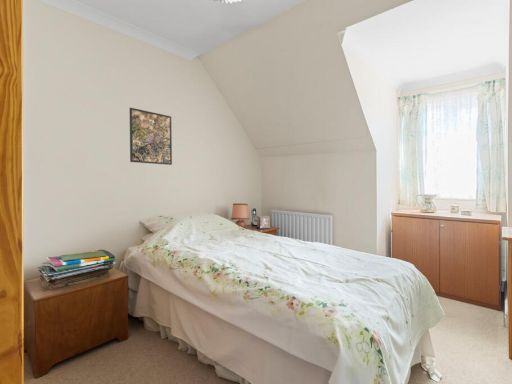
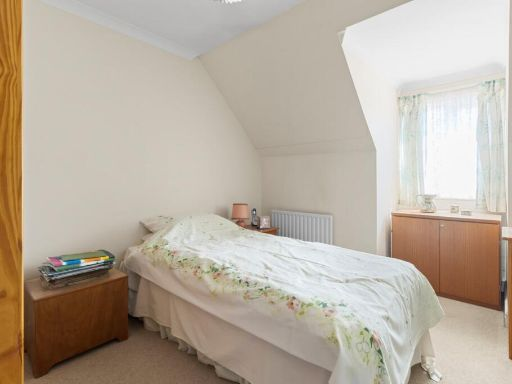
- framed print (151, 137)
